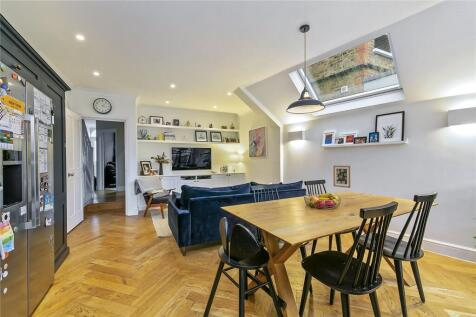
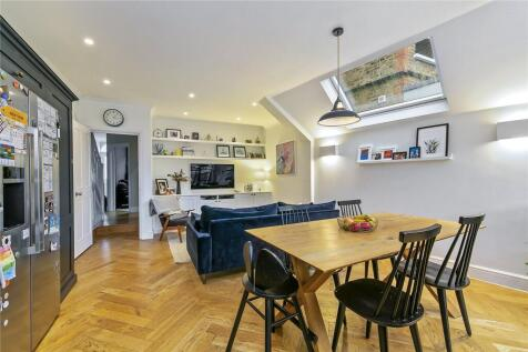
- wall art (341, 176)
